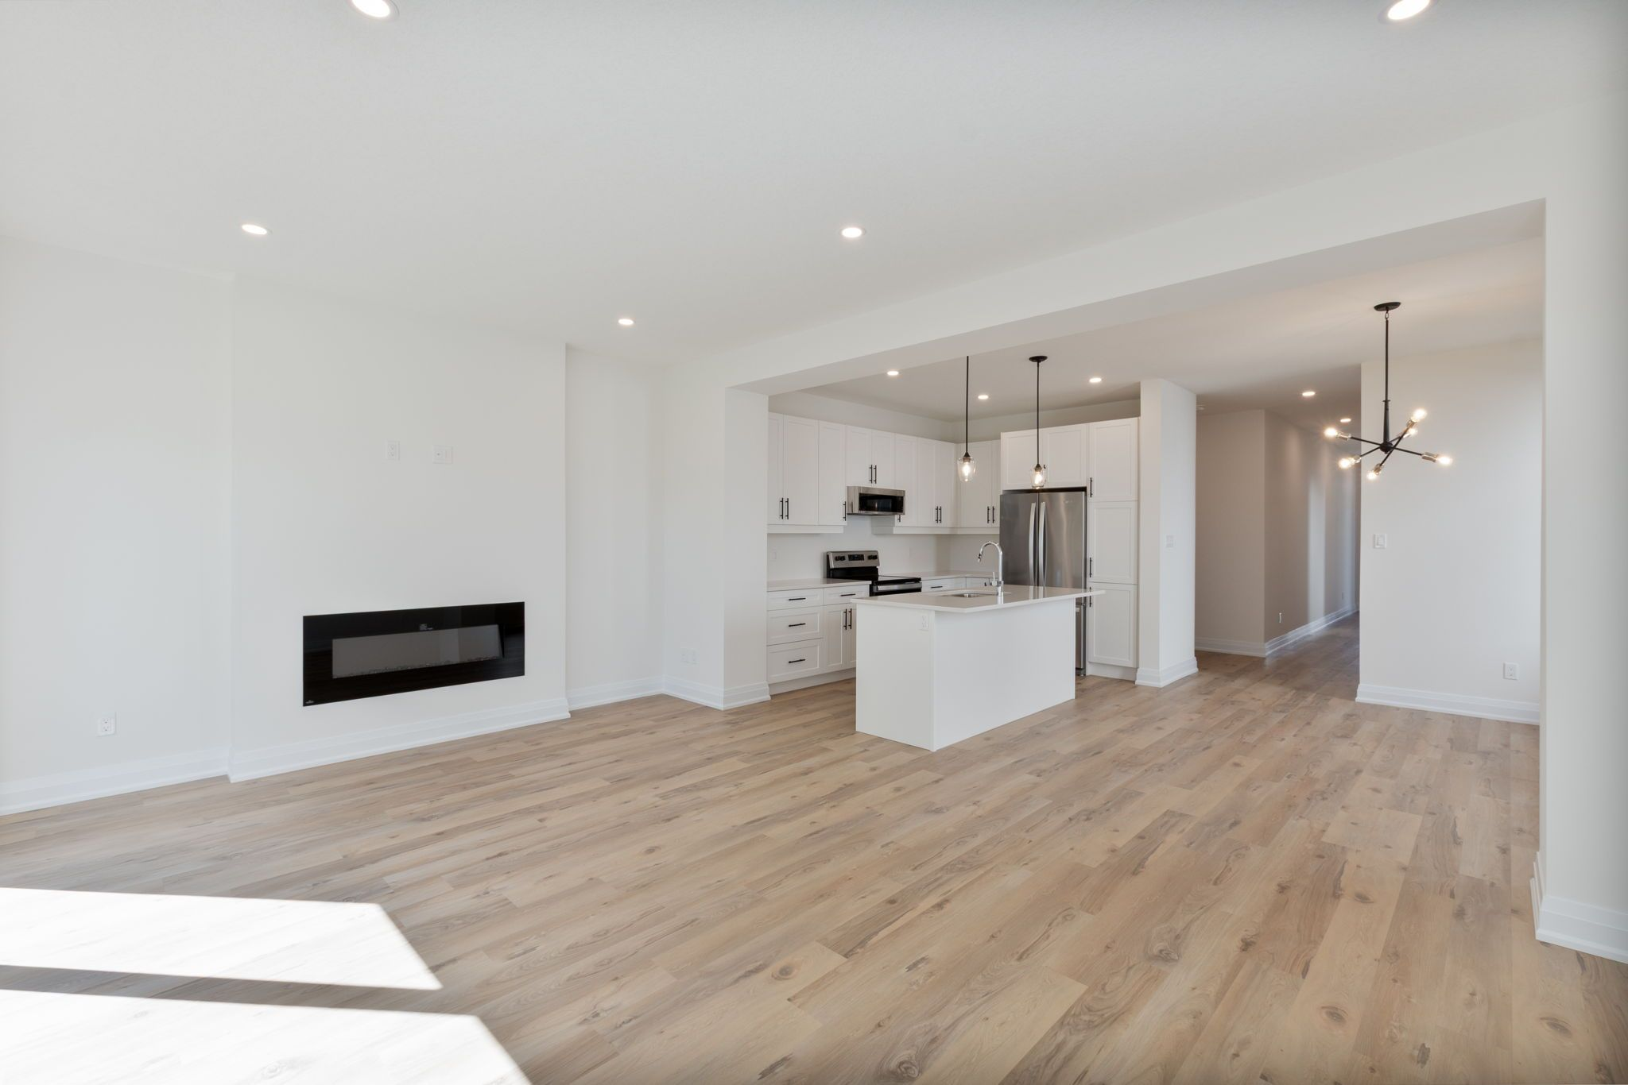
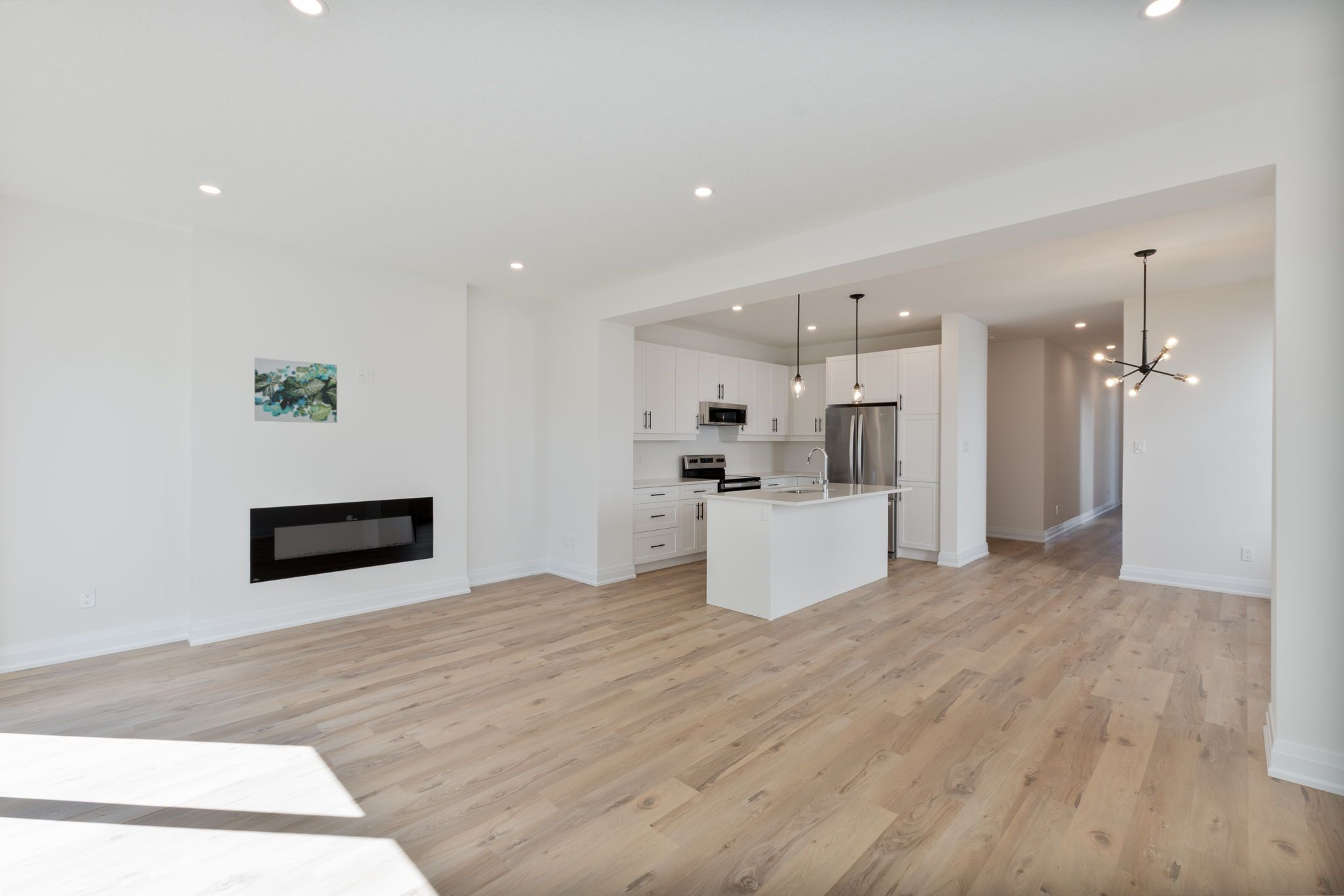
+ wall art (297, 392)
